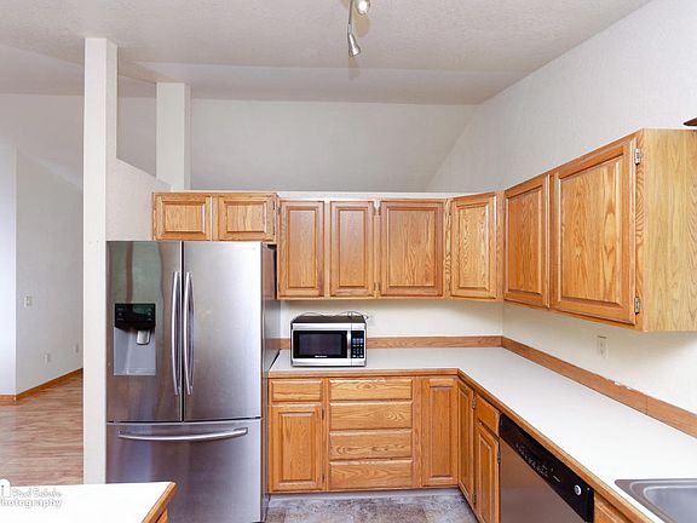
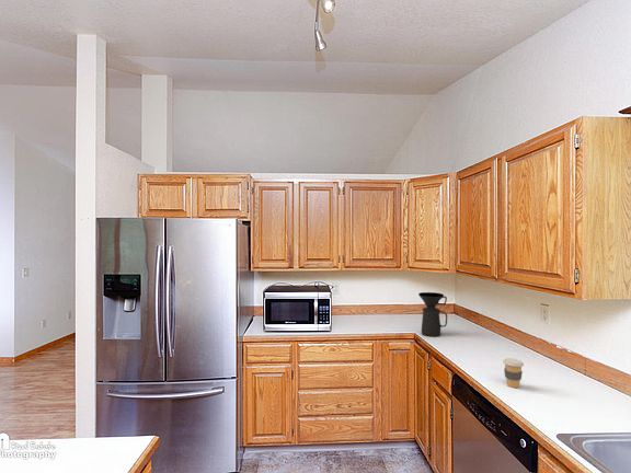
+ coffee maker (431, 313)
+ coffee cup (513, 372)
